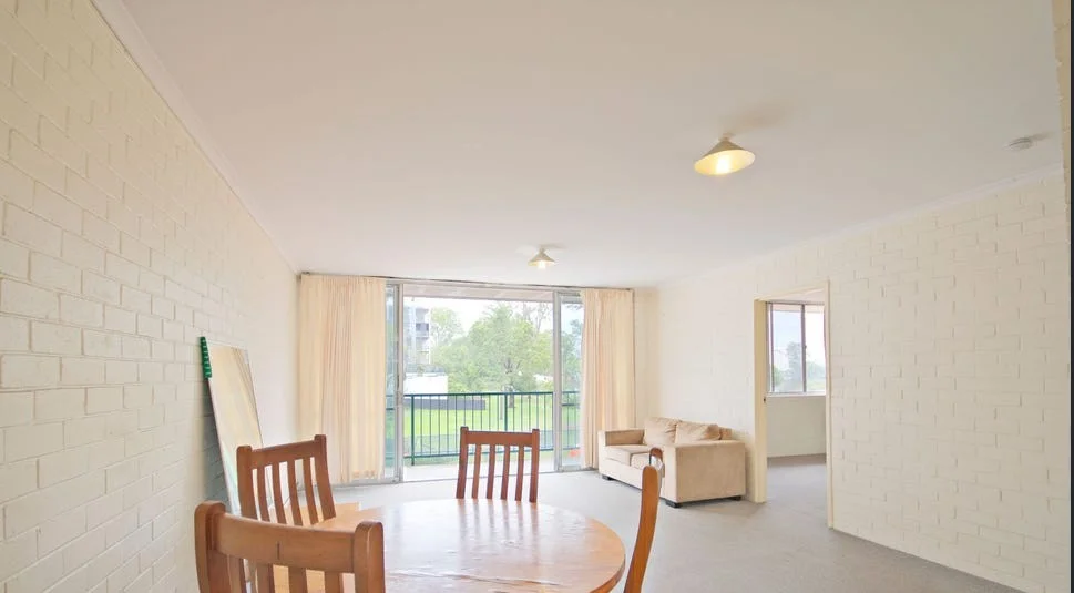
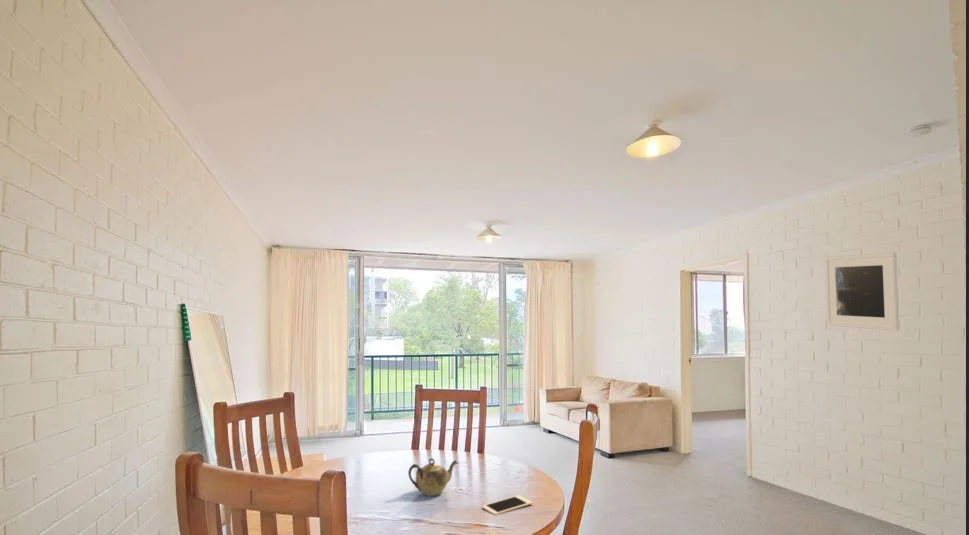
+ teapot (434, 475)
+ cell phone (507, 504)
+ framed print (859, 291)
